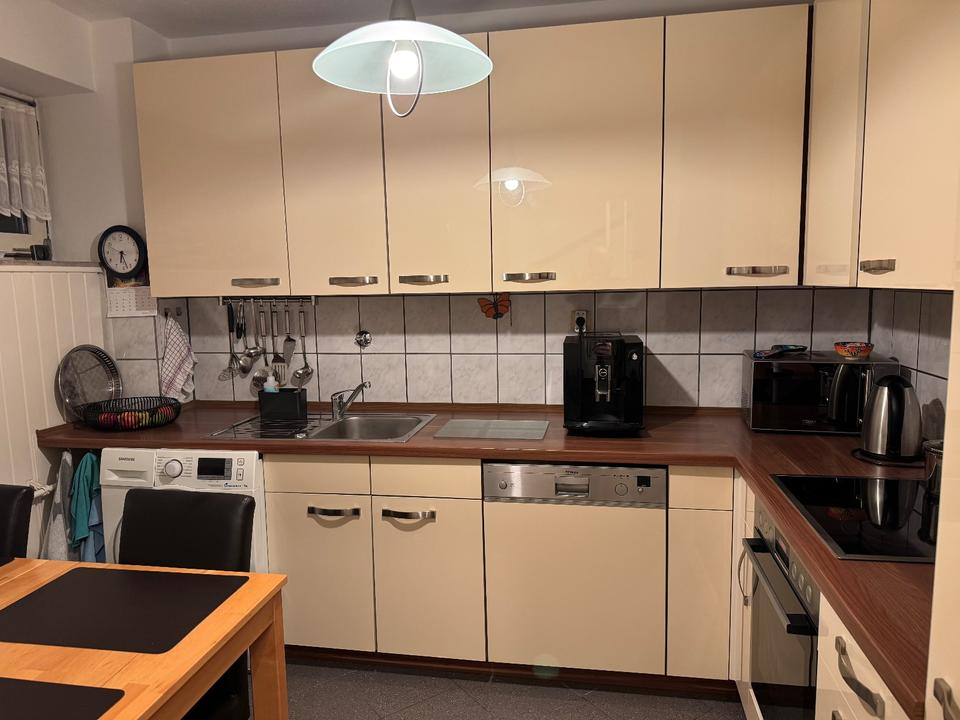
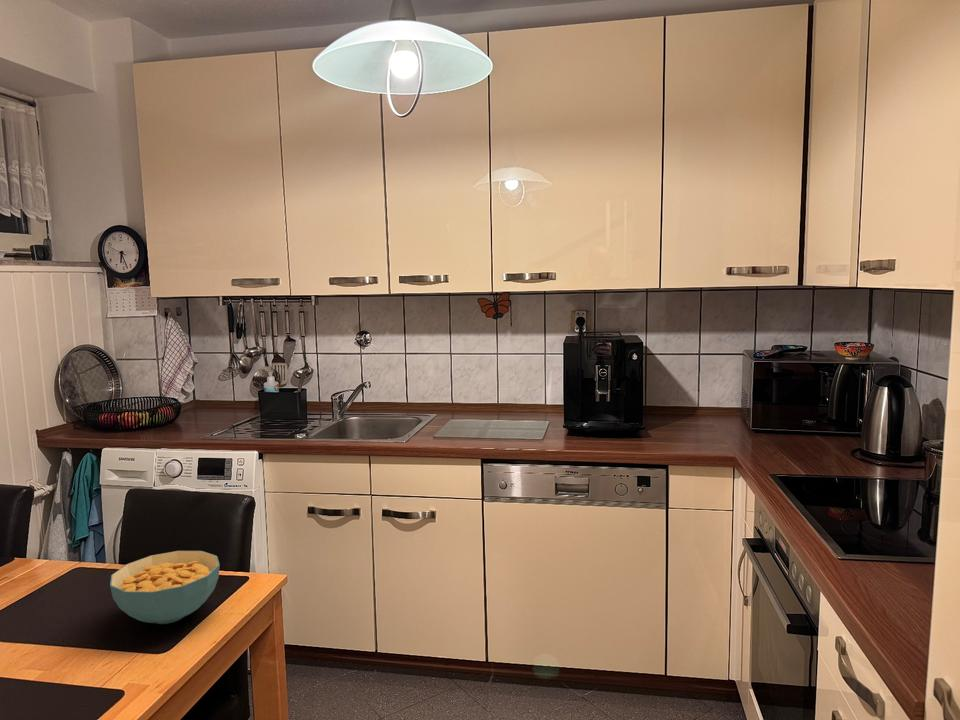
+ cereal bowl (167, 593)
